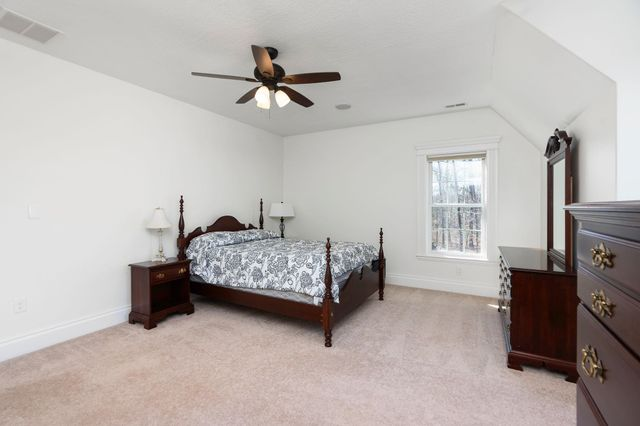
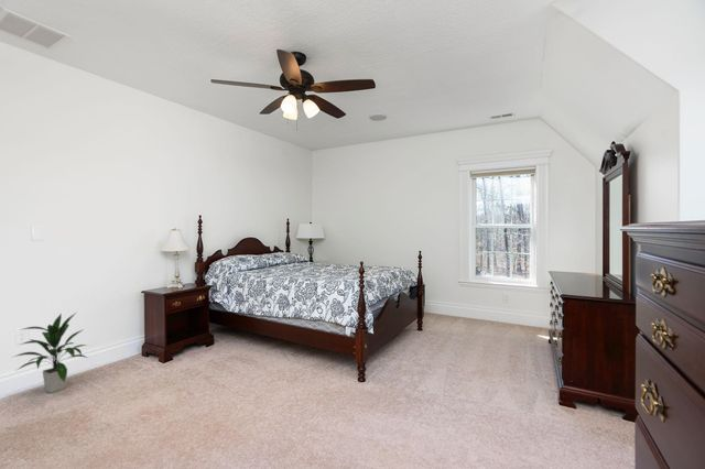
+ indoor plant (54, 352)
